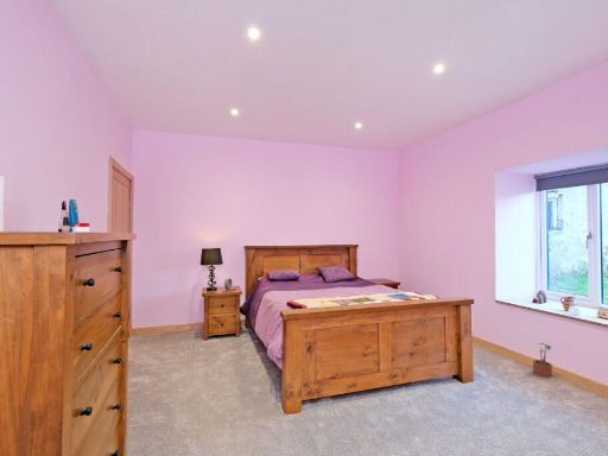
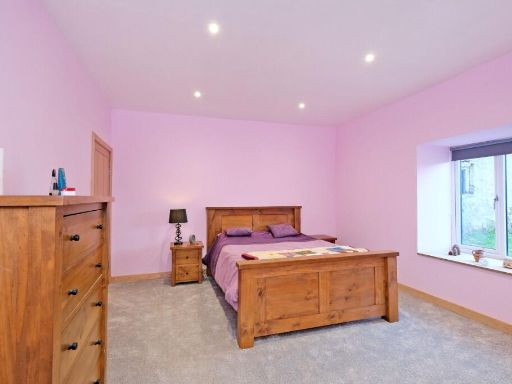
- potted plant (544, 359)
